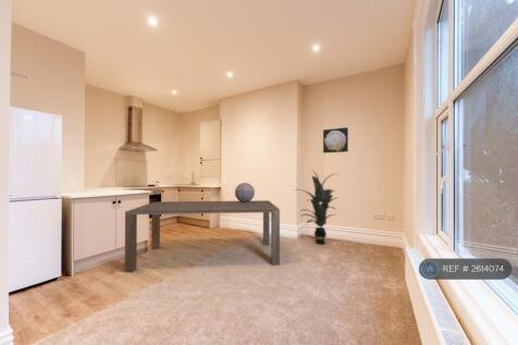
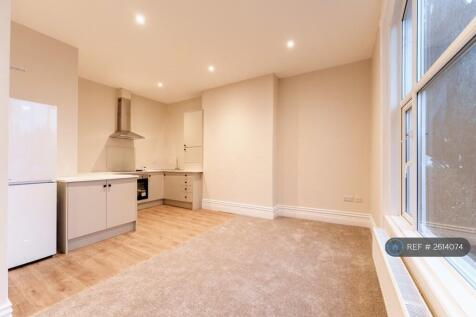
- decorative globe (244, 192)
- dining table (209, 212)
- wall art (335, 140)
- indoor plant (318, 206)
